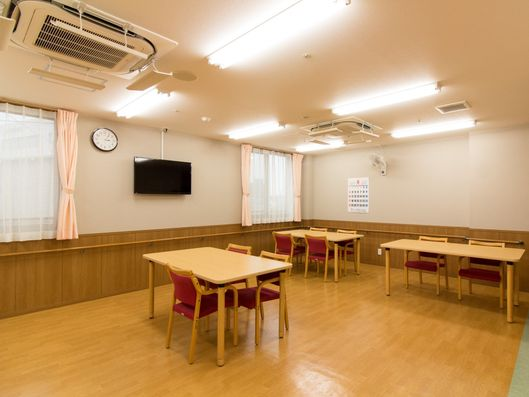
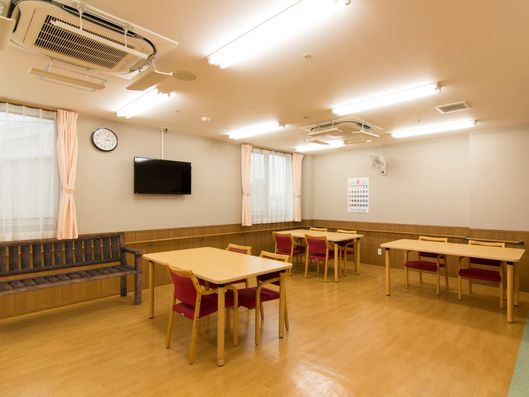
+ bench (63, 276)
